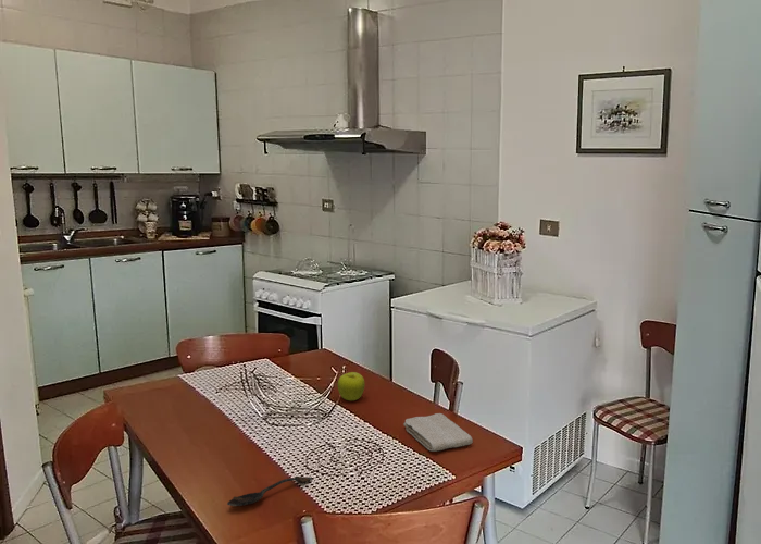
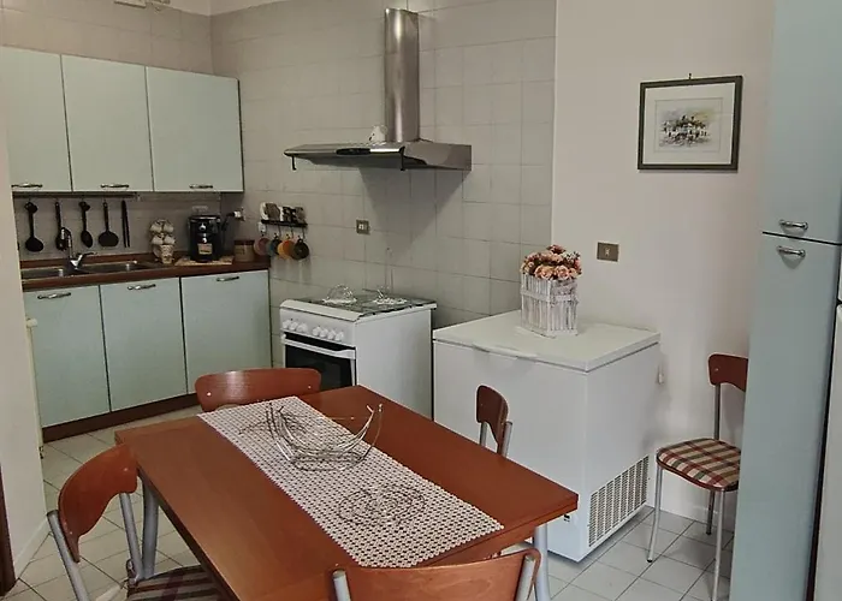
- spoon (270, 489)
- washcloth (436, 430)
- fruit (351, 386)
